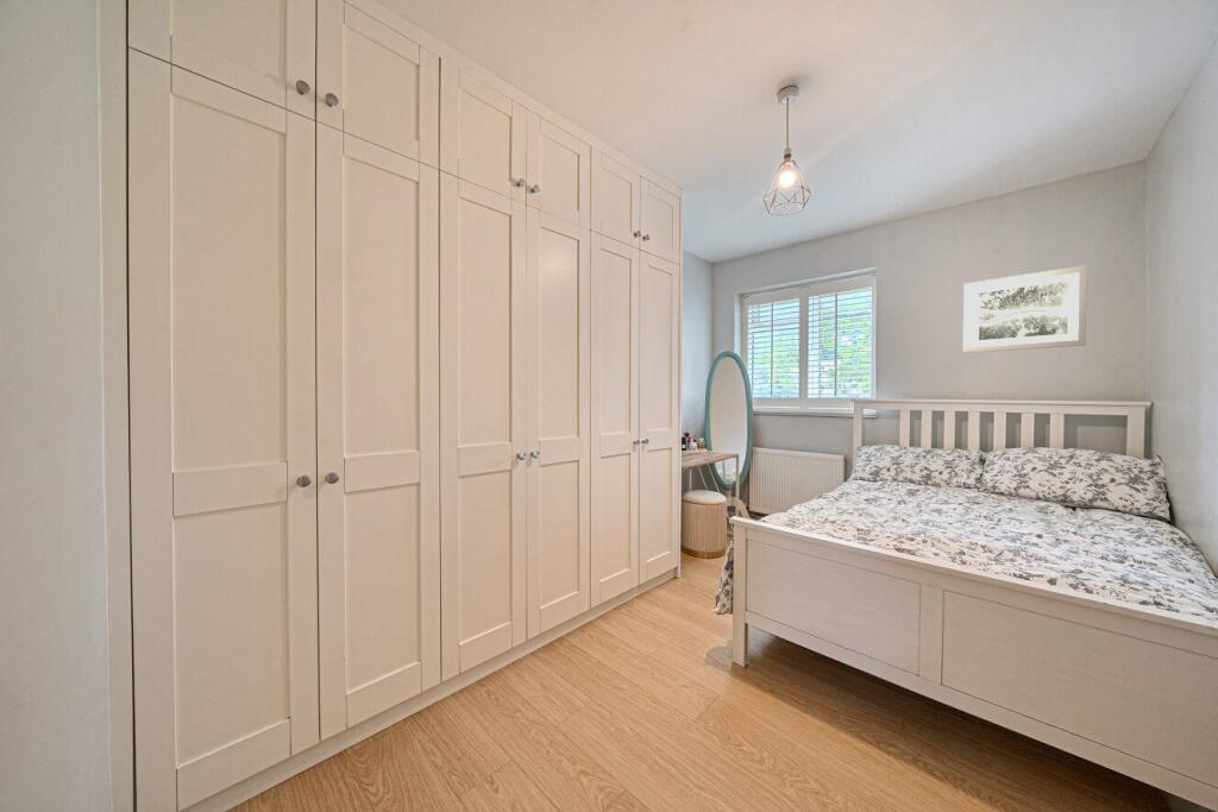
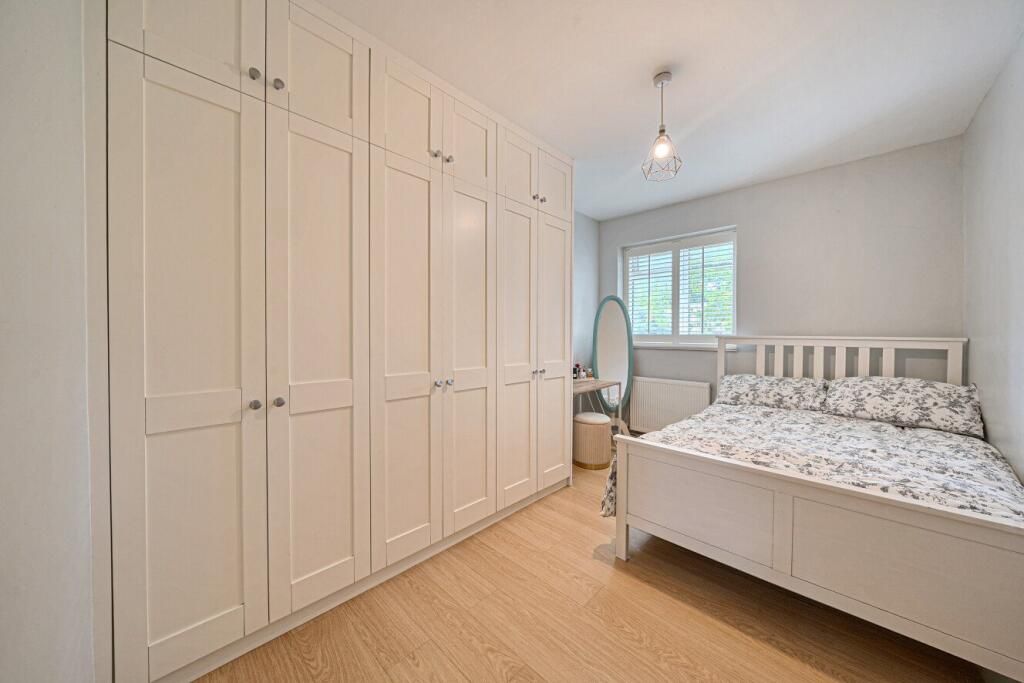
- wall art (1021, 311)
